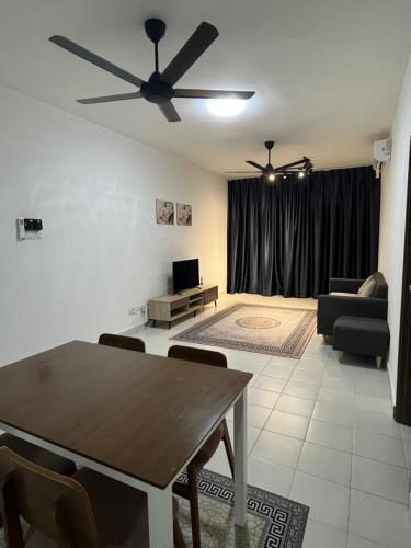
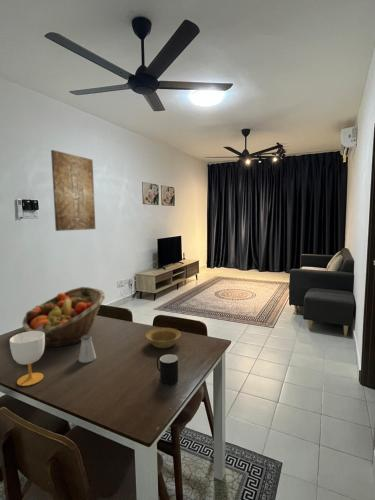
+ wall art (75, 193)
+ cup (29, 358)
+ fruit basket (65, 314)
+ cup (166, 367)
+ bowl (163, 339)
+ saltshaker (86, 347)
